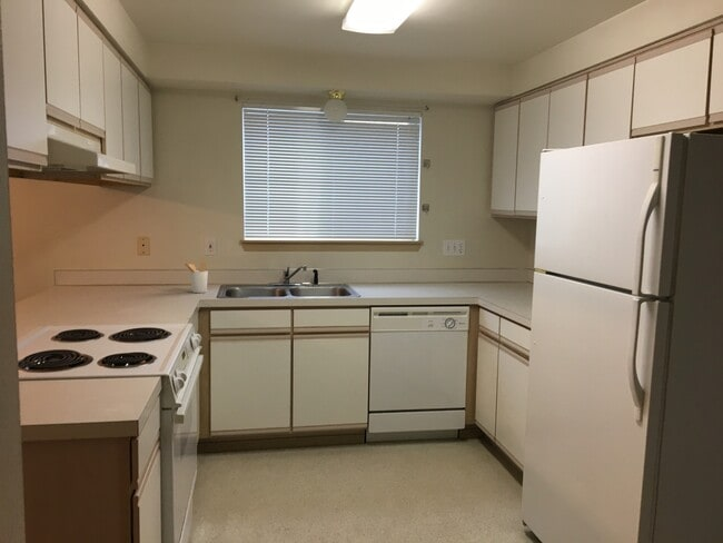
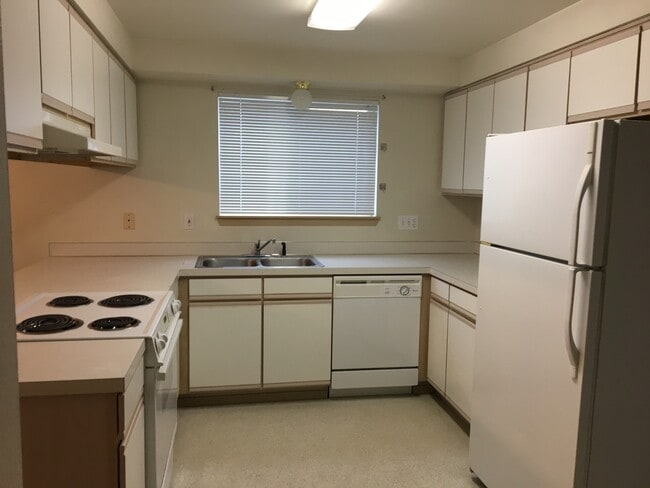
- utensil holder (195, 276)
